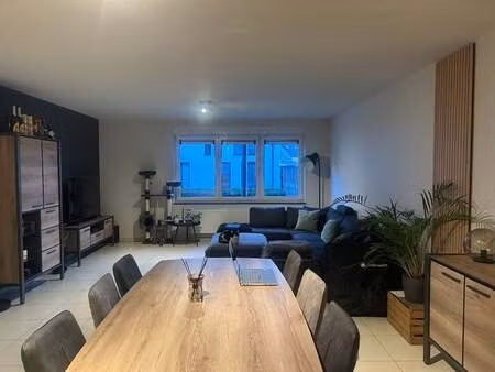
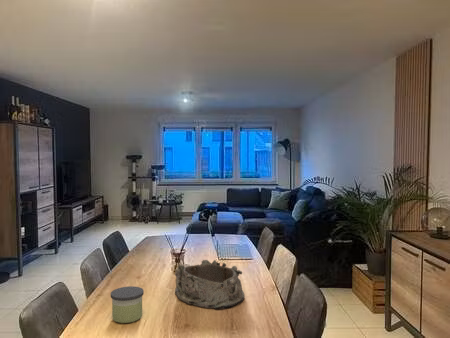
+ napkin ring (209, 280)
+ candle (127, 304)
